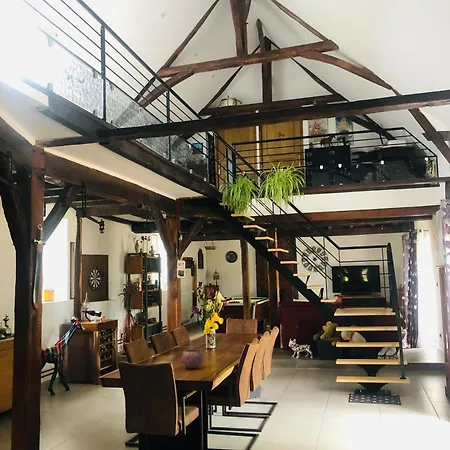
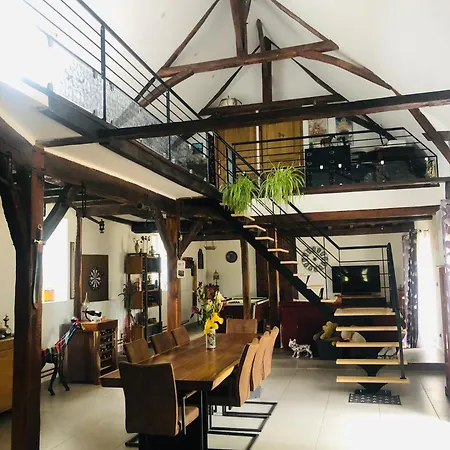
- bowl (192, 359)
